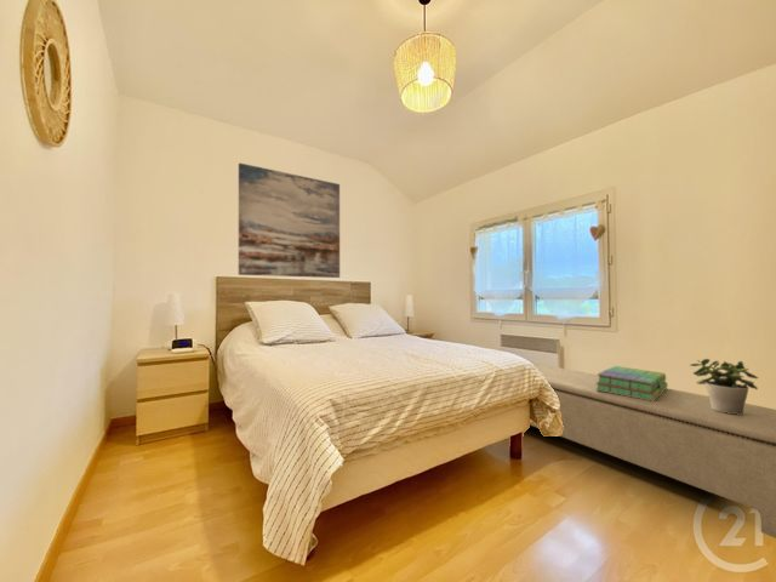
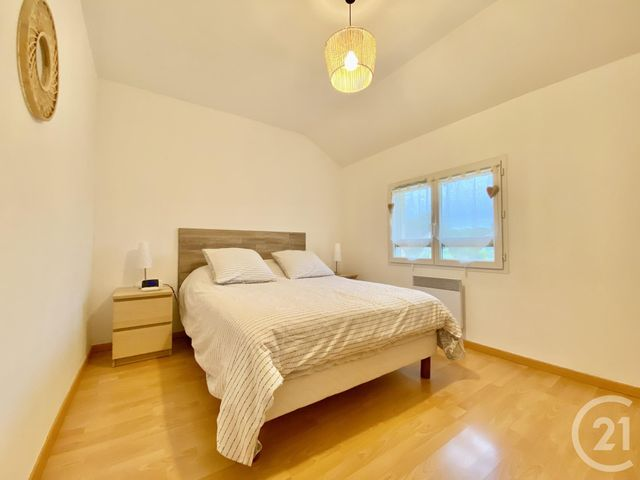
- stack of books (630, 381)
- wall art (293, 226)
- bench (614, 420)
- potted plant (721, 382)
